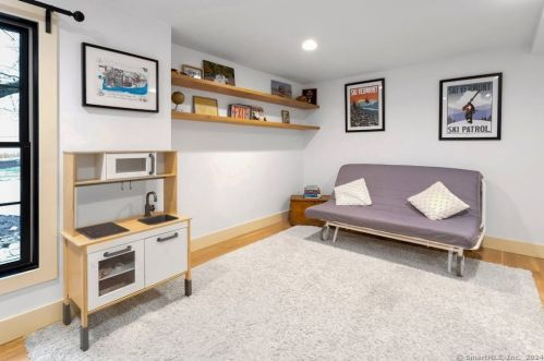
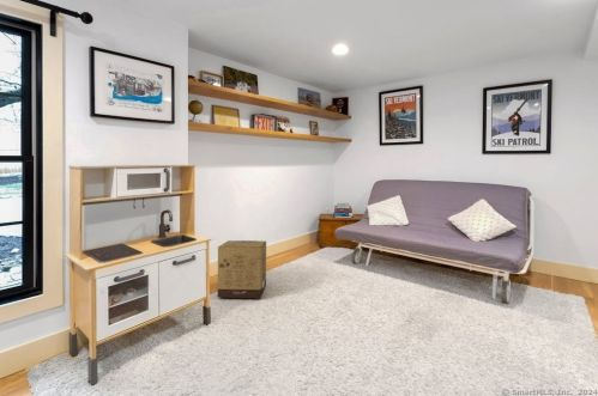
+ cardboard box (243, 267)
